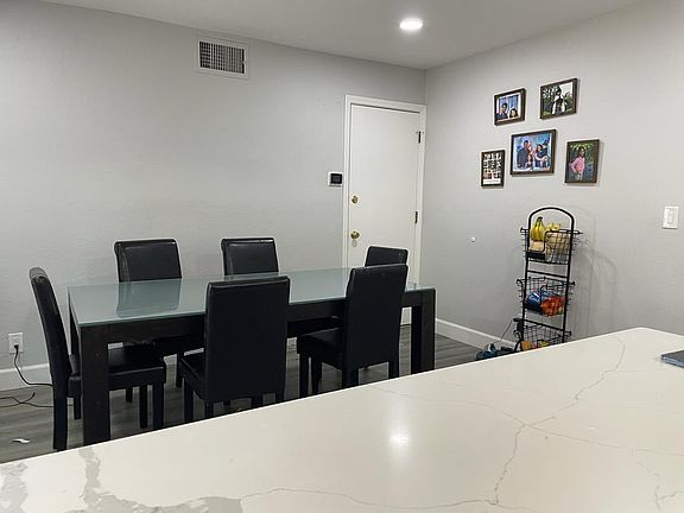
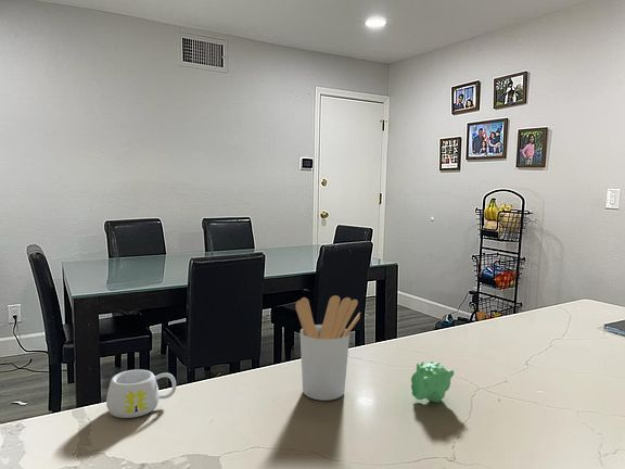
+ utensil holder (330, 343)
+ mug (142, 391)
+ flower (431, 381)
